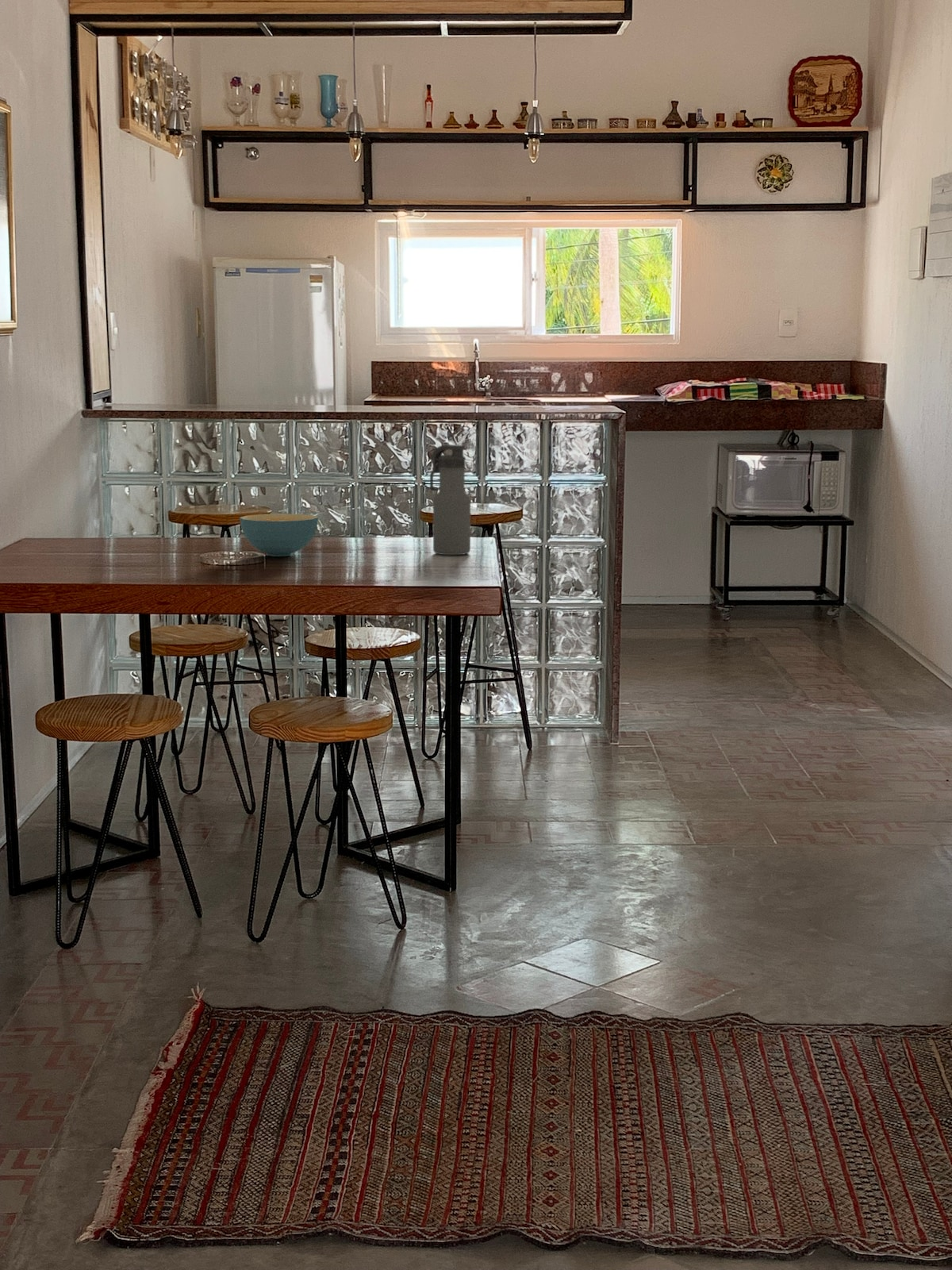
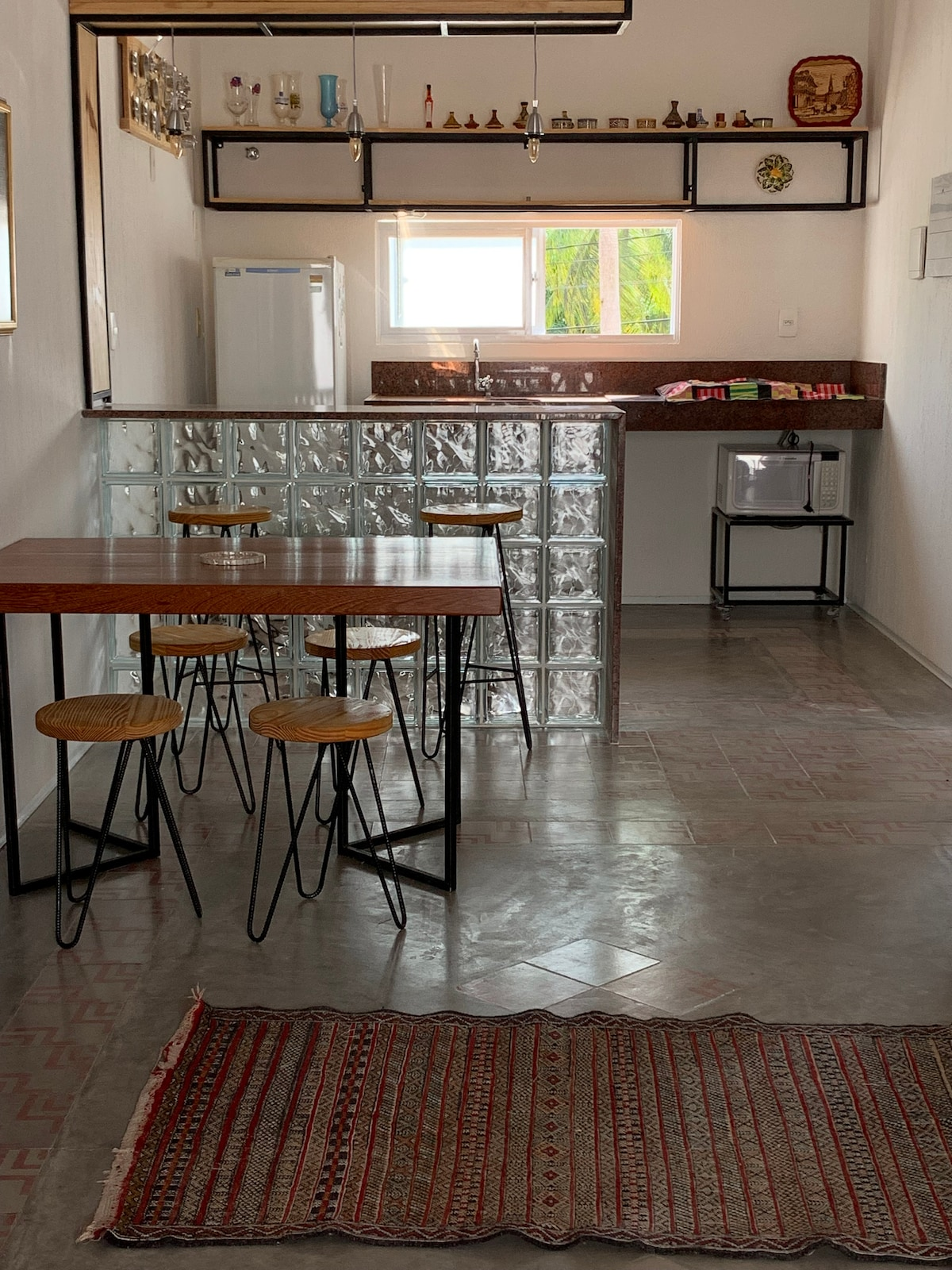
- water bottle (451, 499)
- cereal bowl (279, 536)
